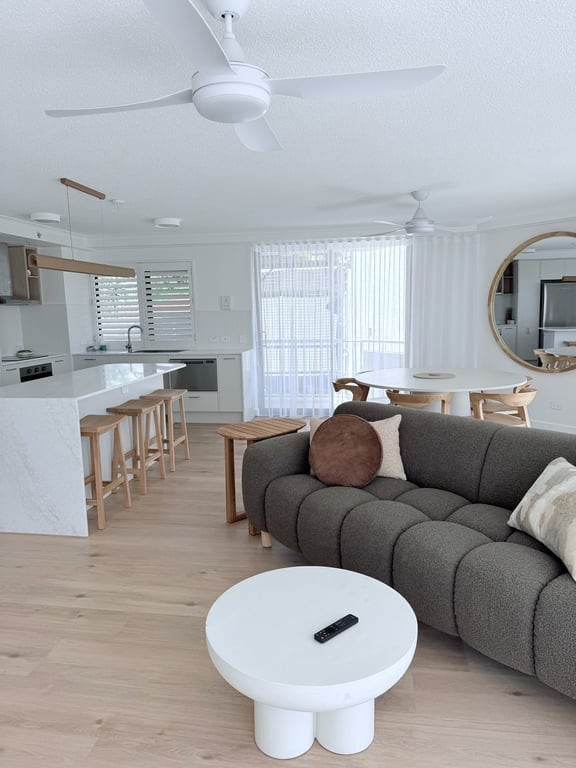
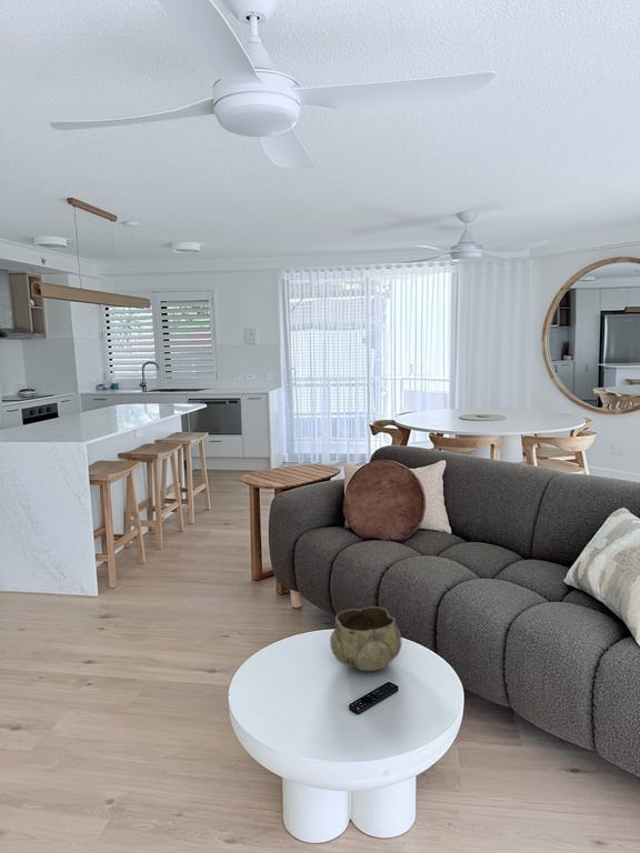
+ decorative bowl (366, 640)
